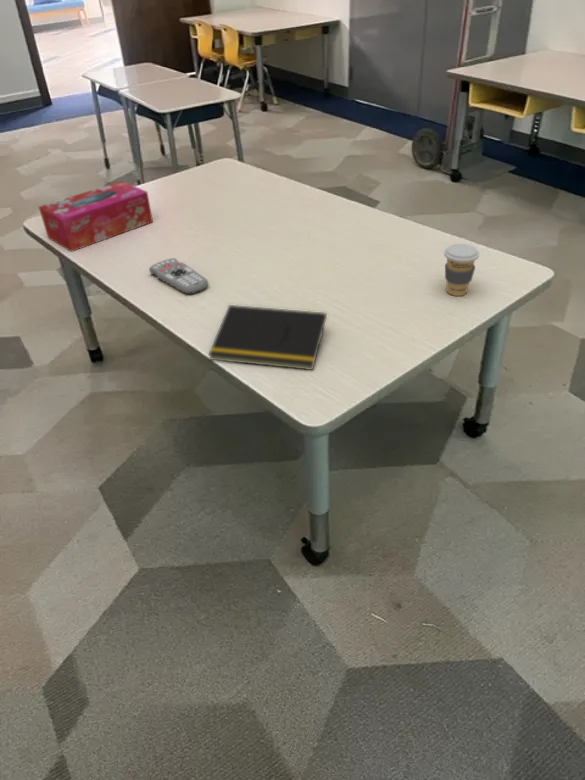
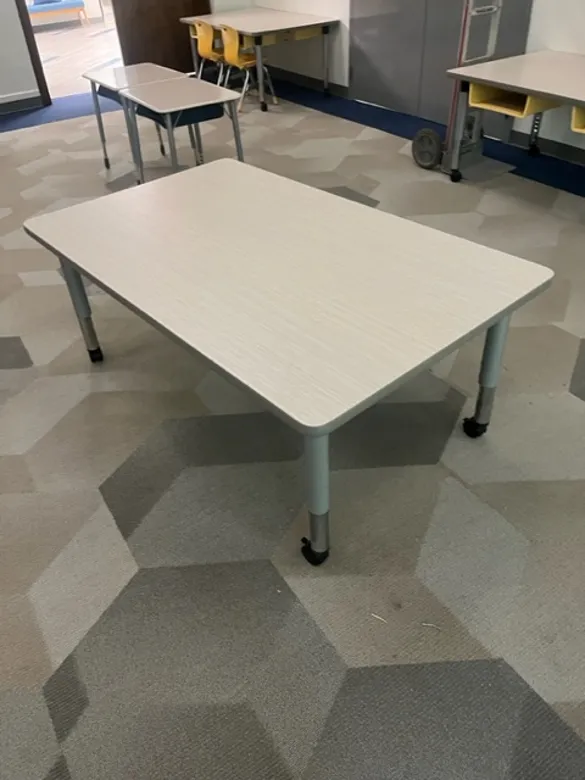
- coffee cup (459, 270)
- tissue box (97, 214)
- remote control (179, 276)
- notepad (268, 335)
